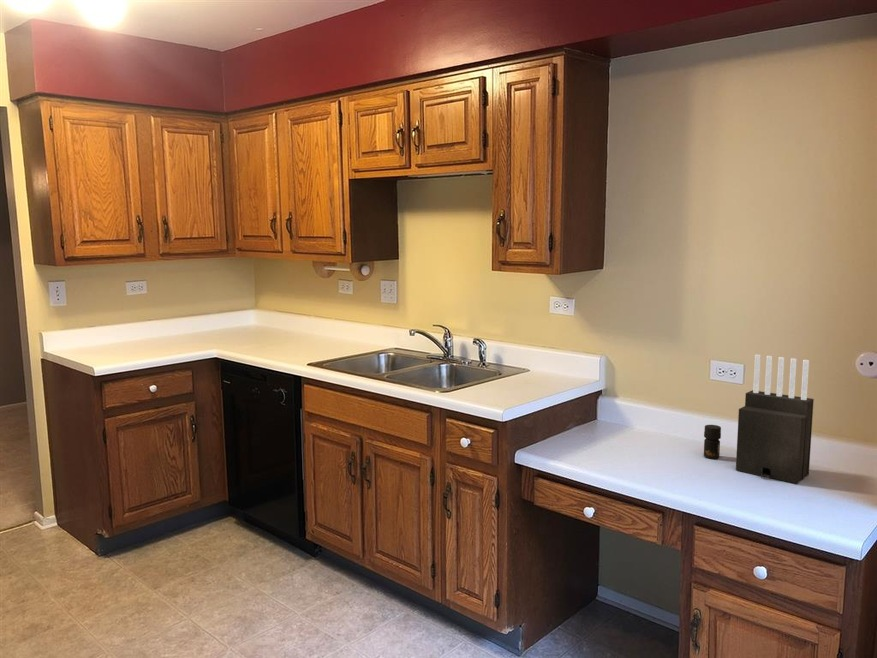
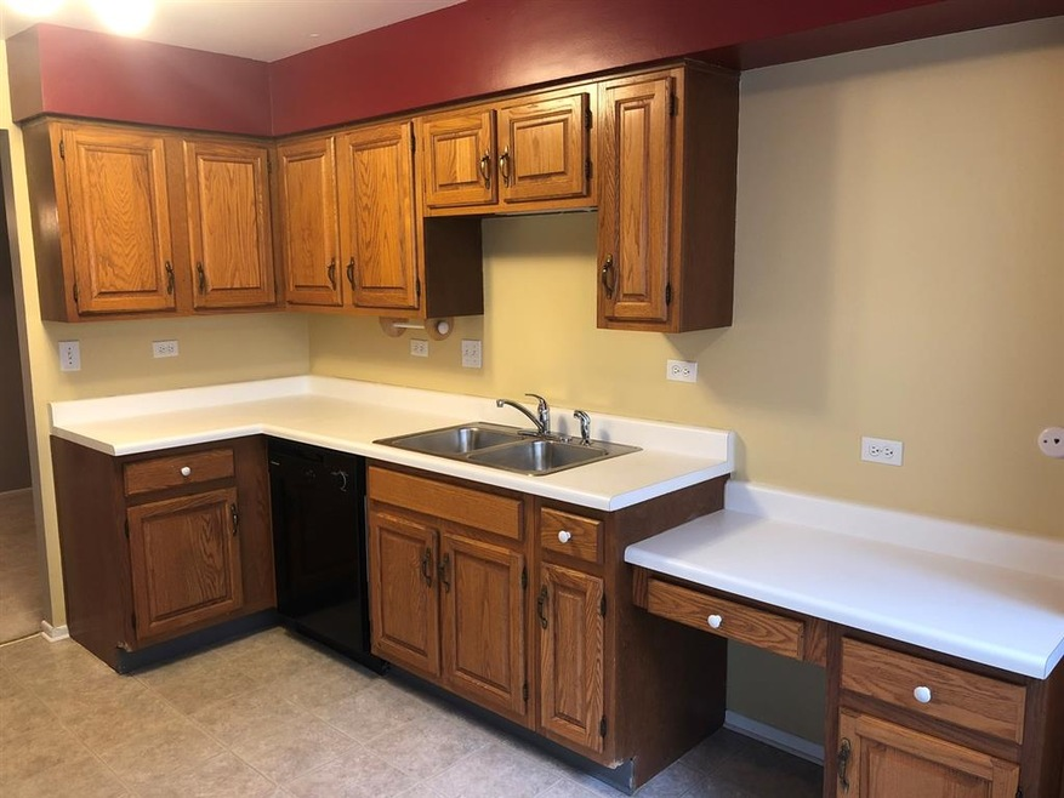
- knife block (773, 417)
- jar (712, 441)
